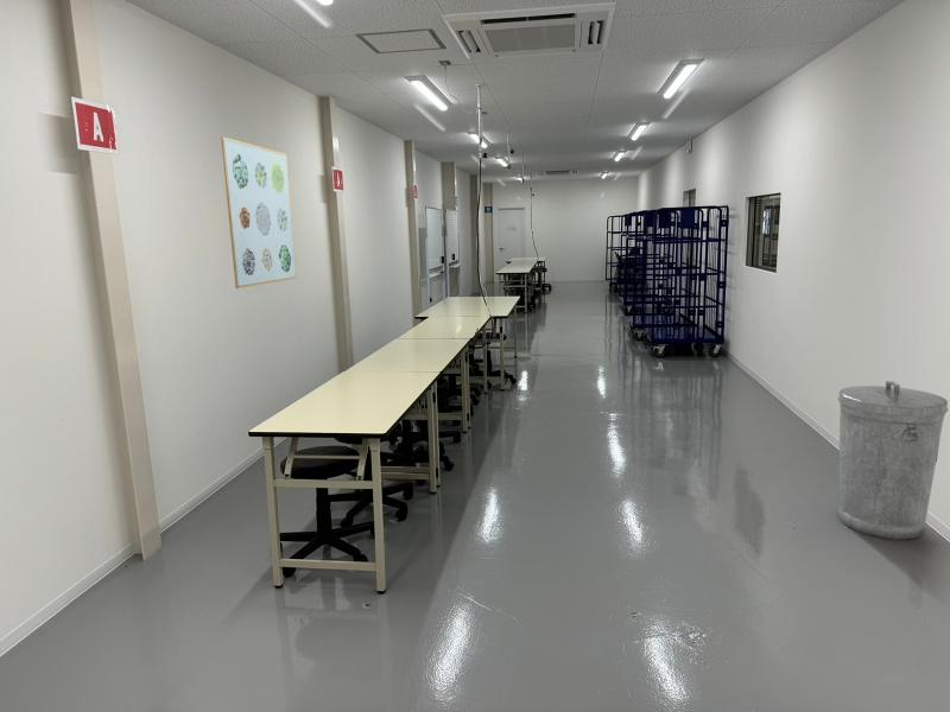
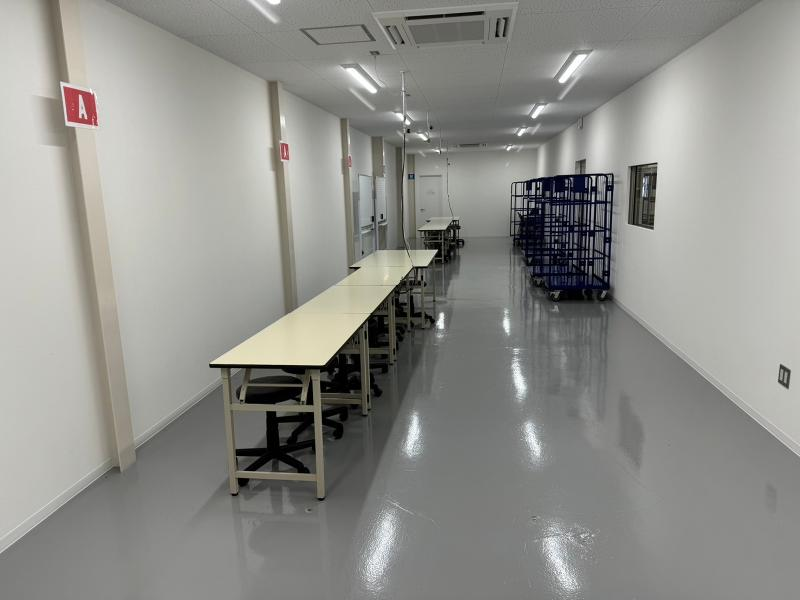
- trash can (886, 453)
- wall art (262, 216)
